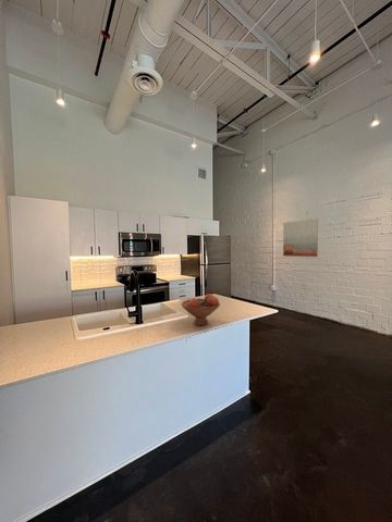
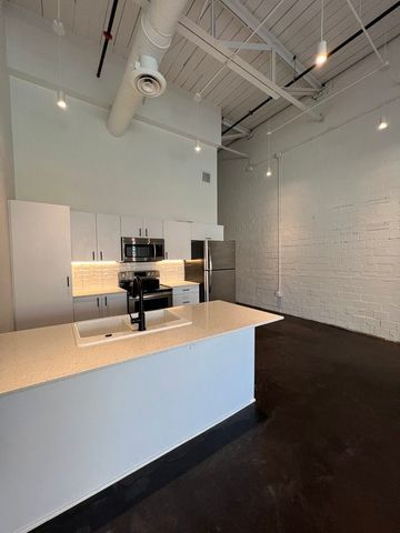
- fruit bowl (200, 309)
- wall art (299, 238)
